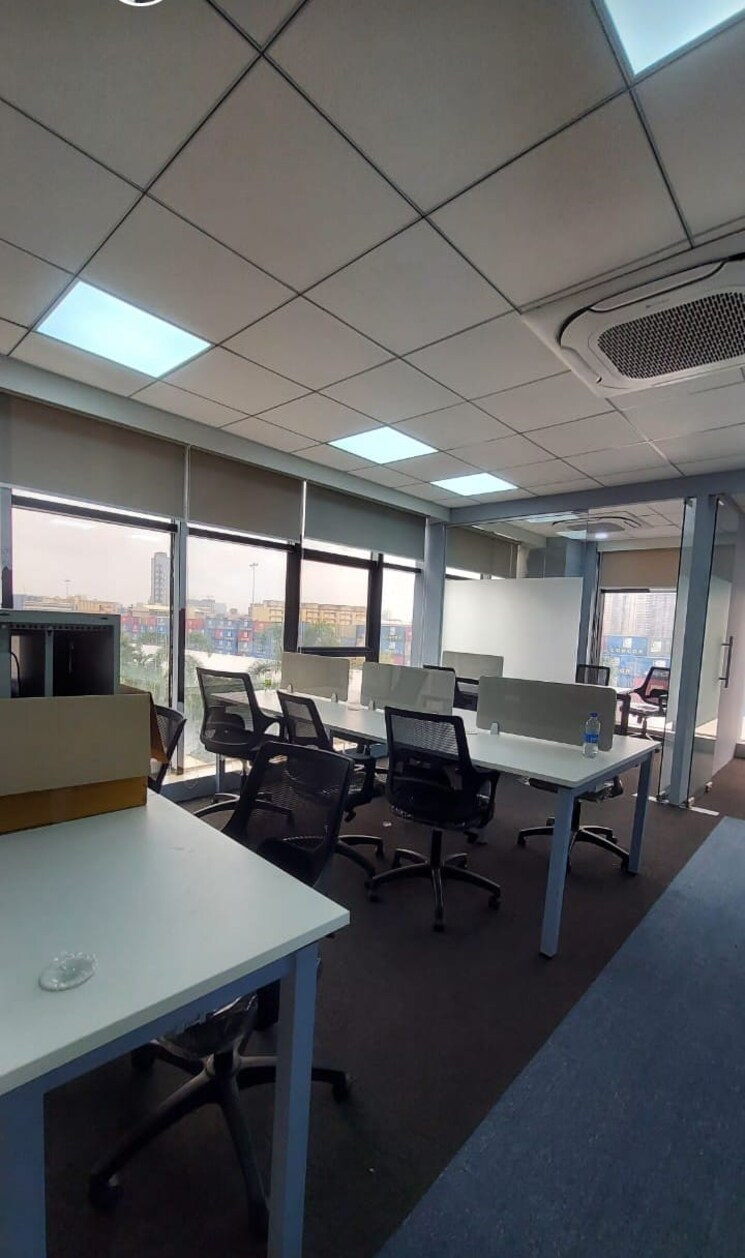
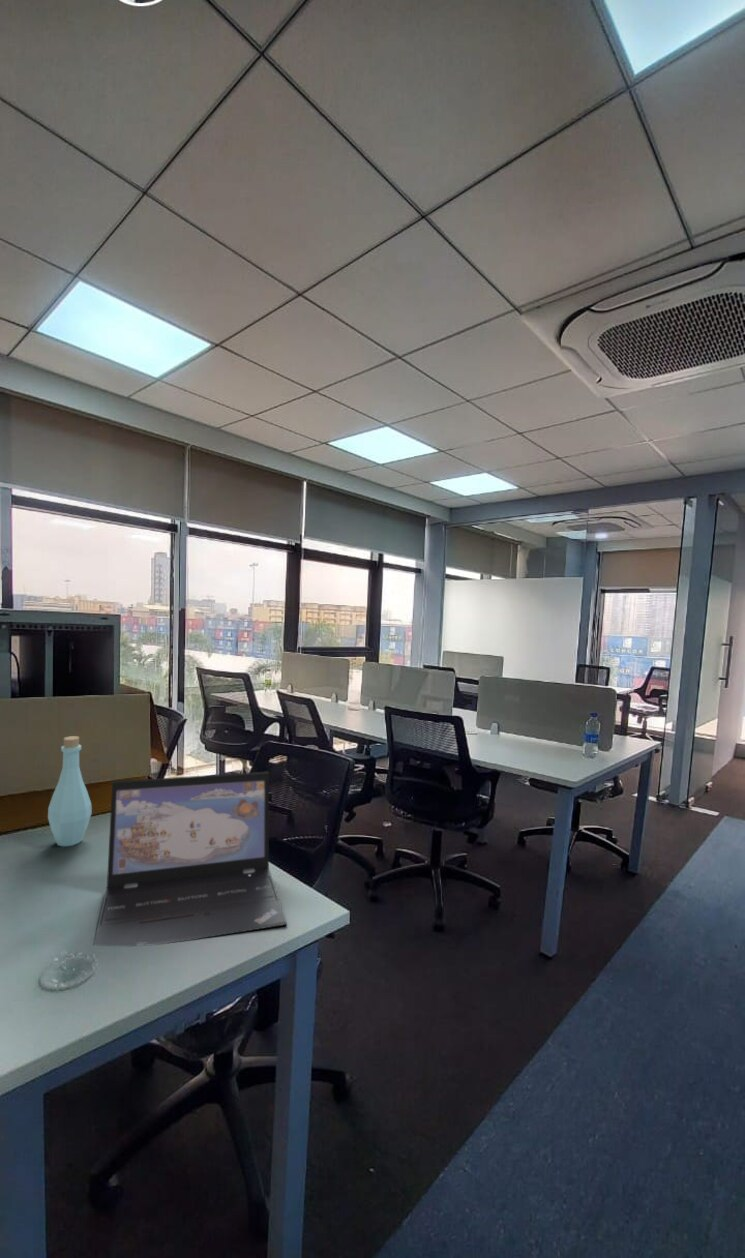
+ laptop (194, 850)
+ bottle (70, 789)
